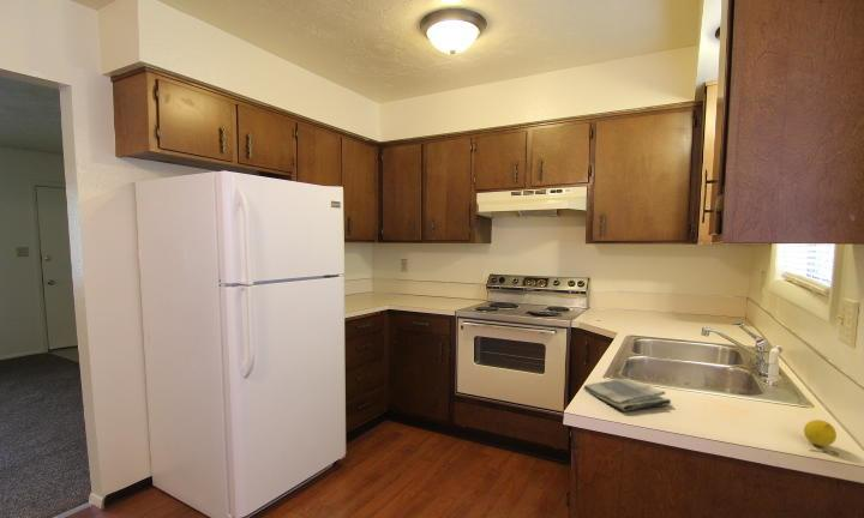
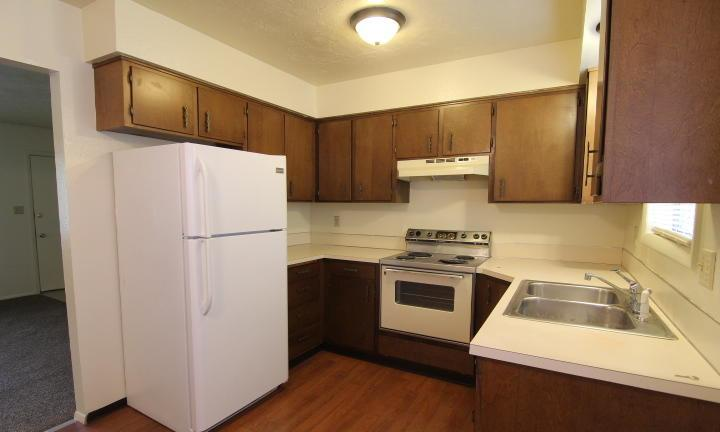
- fruit (820, 432)
- dish towel (625, 392)
